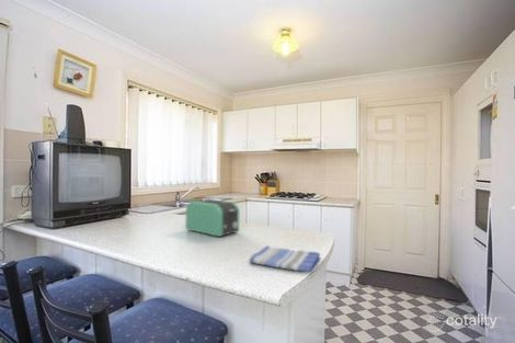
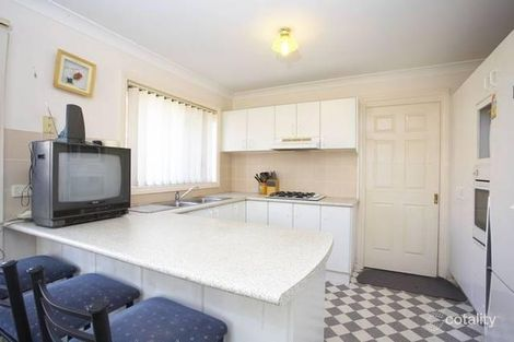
- dish towel (285, 258)
- toaster (211, 216)
